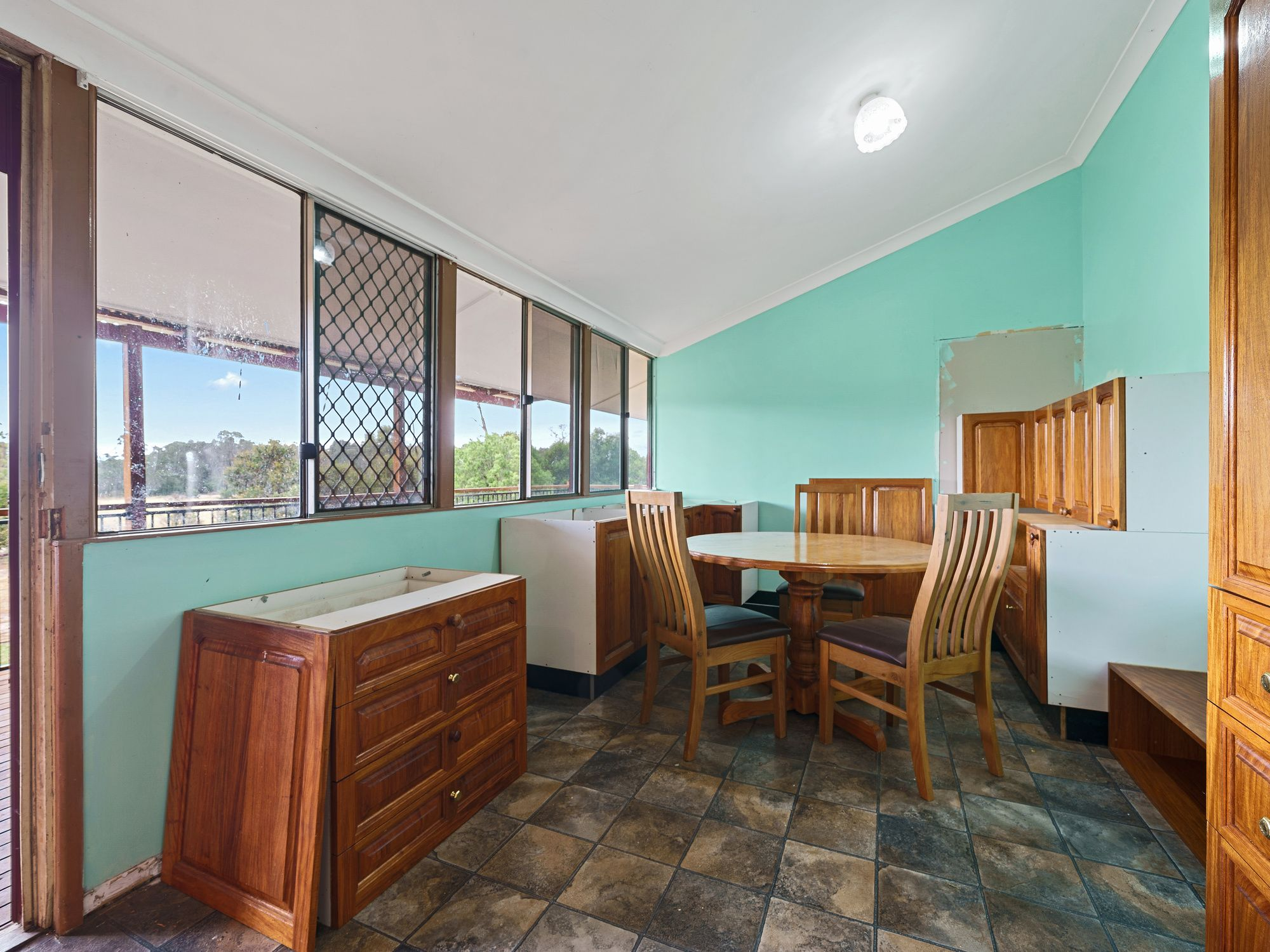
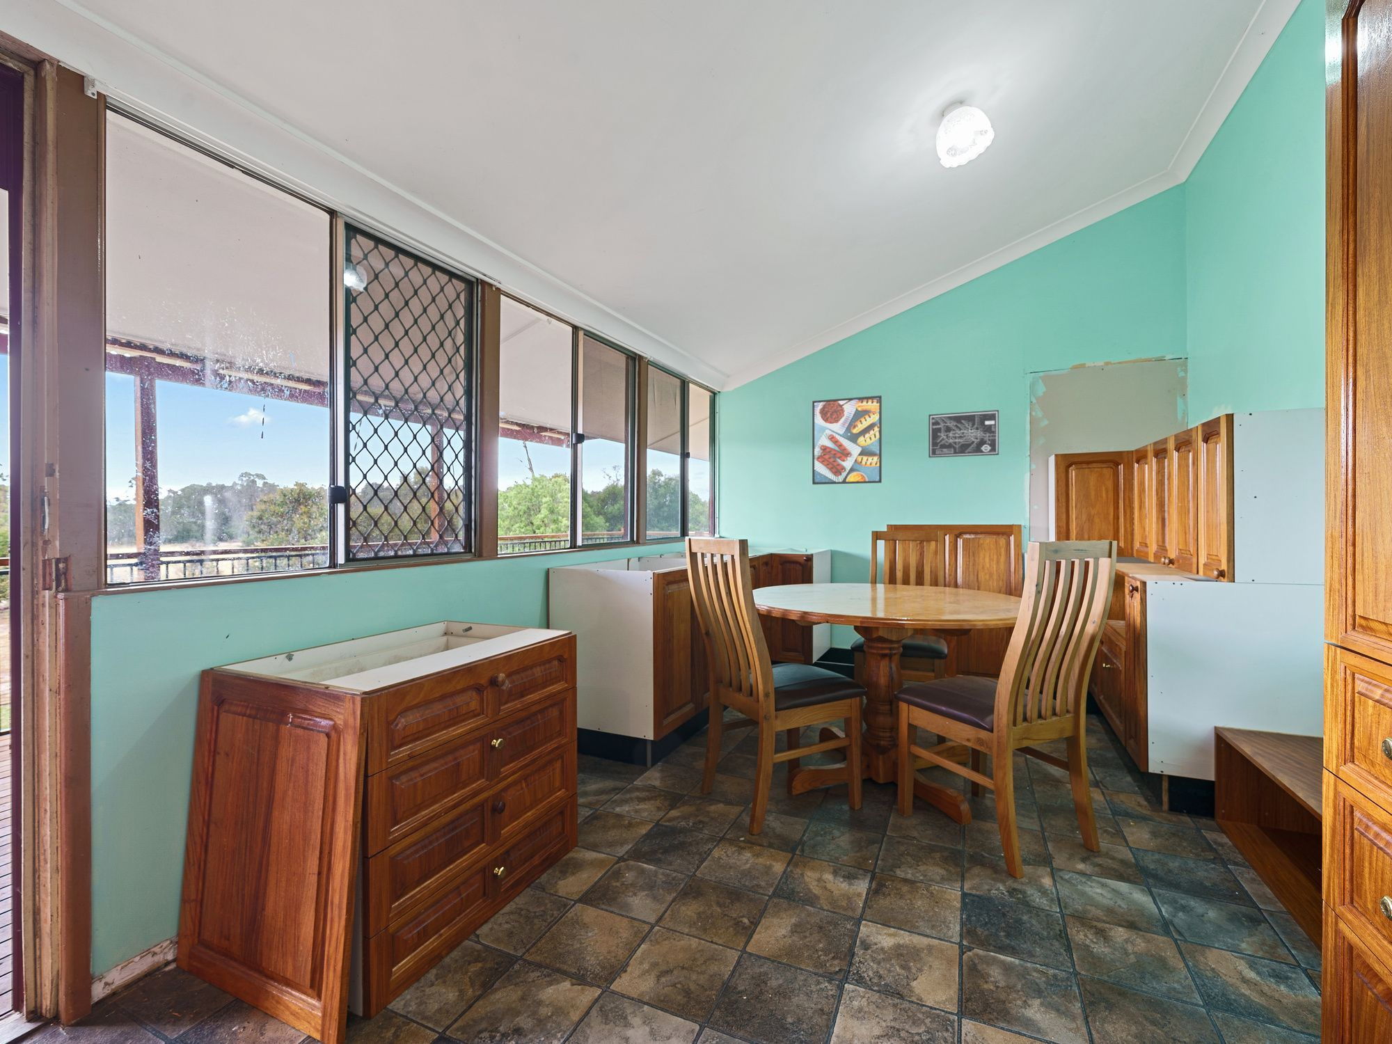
+ wall art (962, 434)
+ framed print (846, 441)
